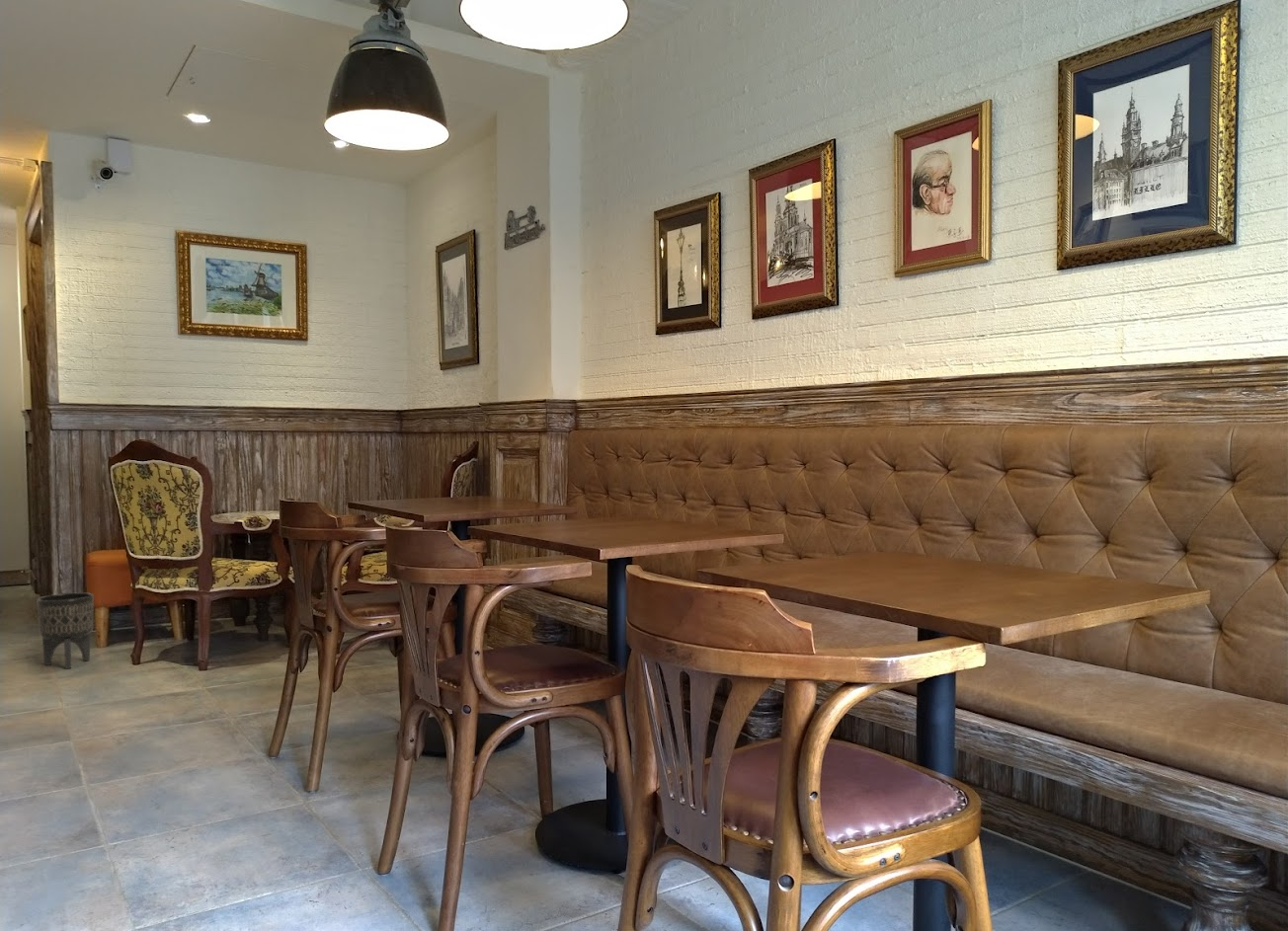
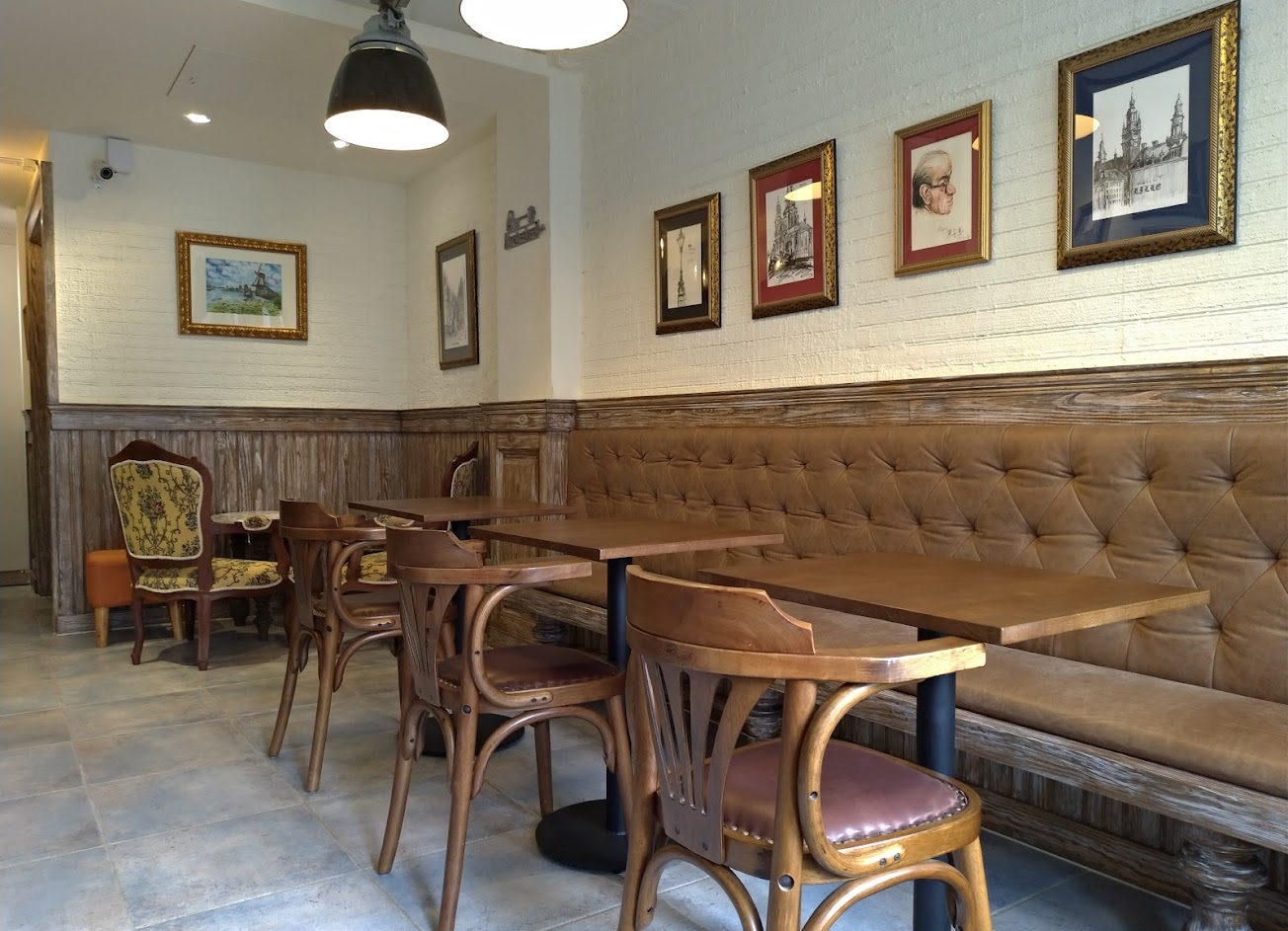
- planter (66, 630)
